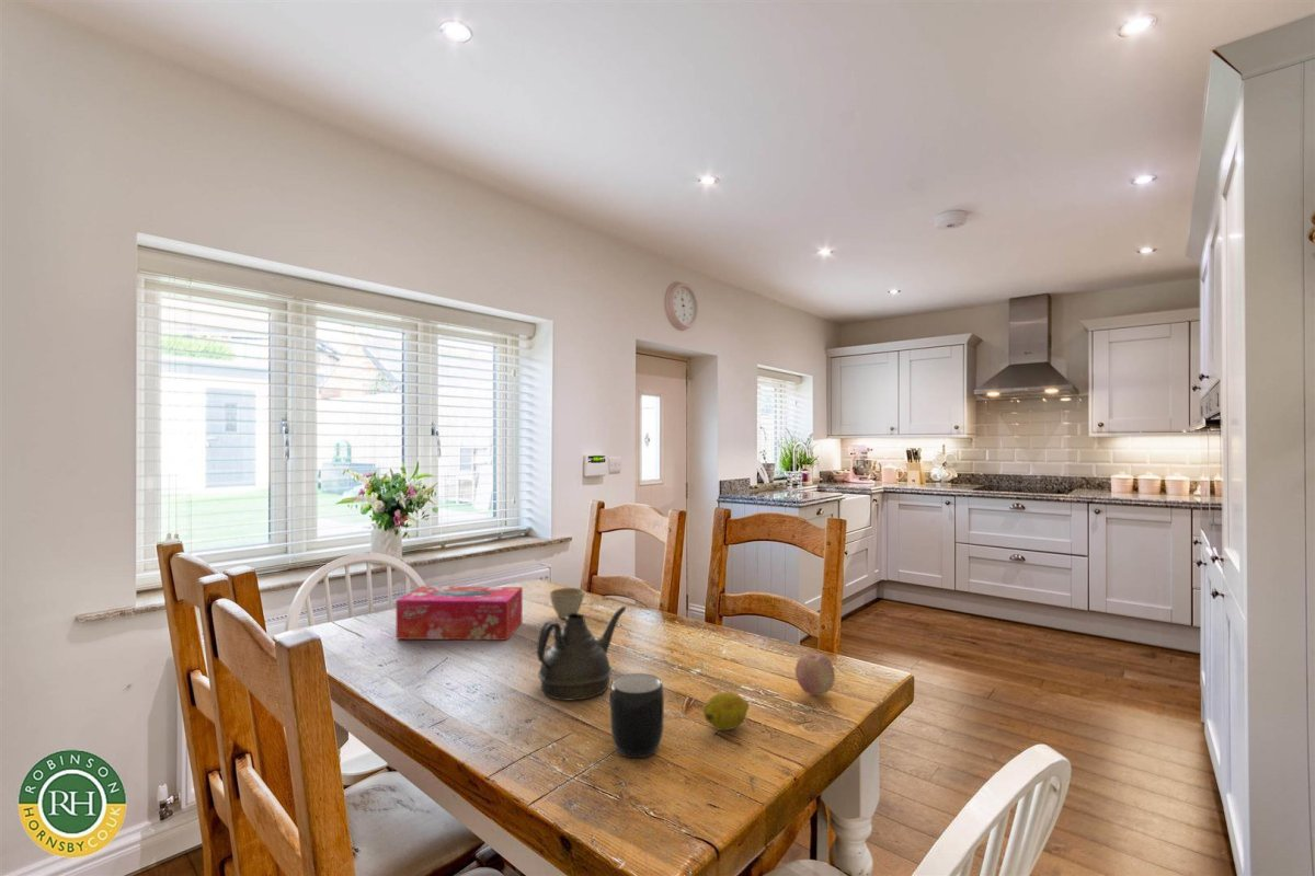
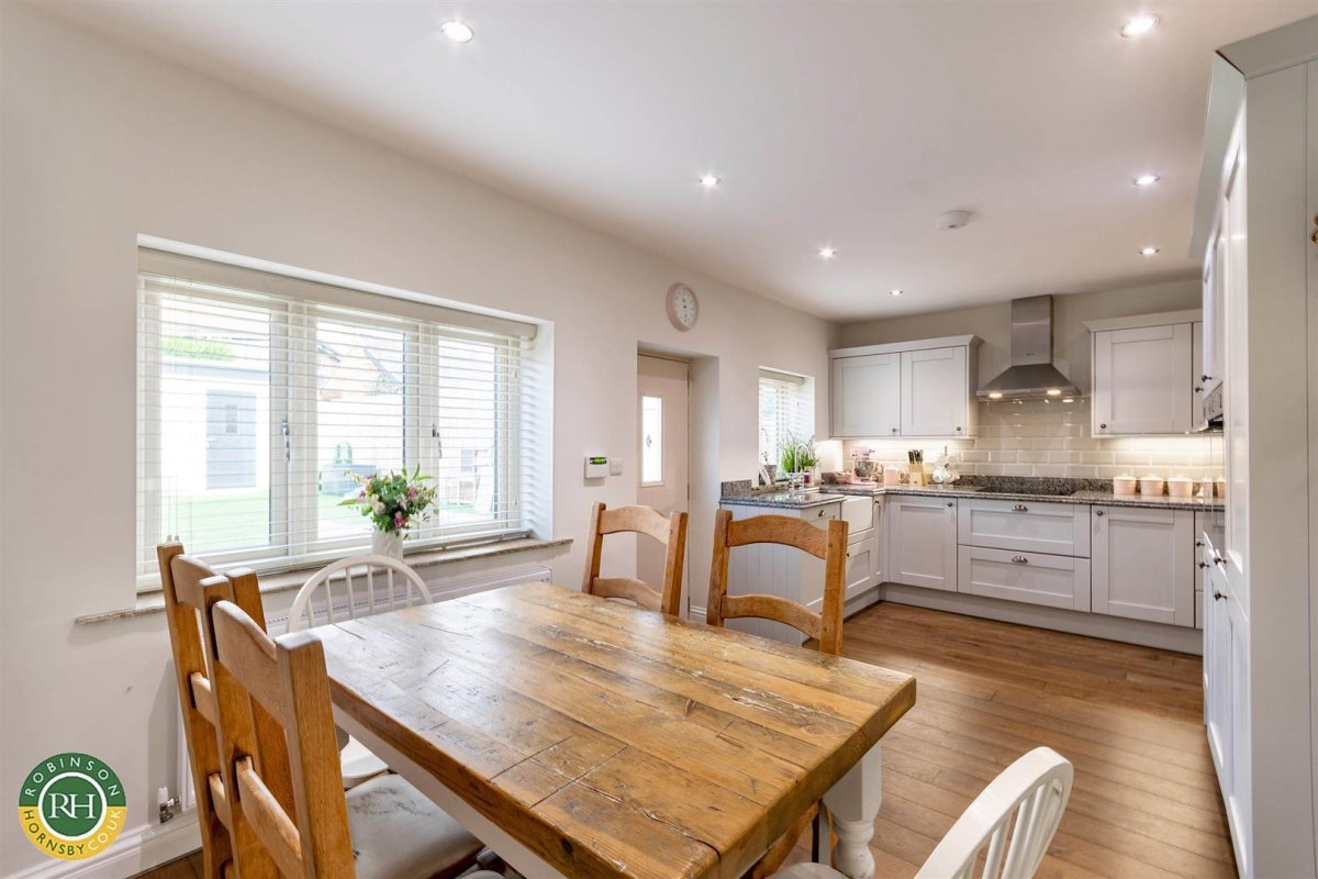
- fruit (814, 675)
- tissue box (461, 611)
- mug (631, 712)
- fruit (727, 710)
- flower pot (567, 603)
- teapot (586, 647)
